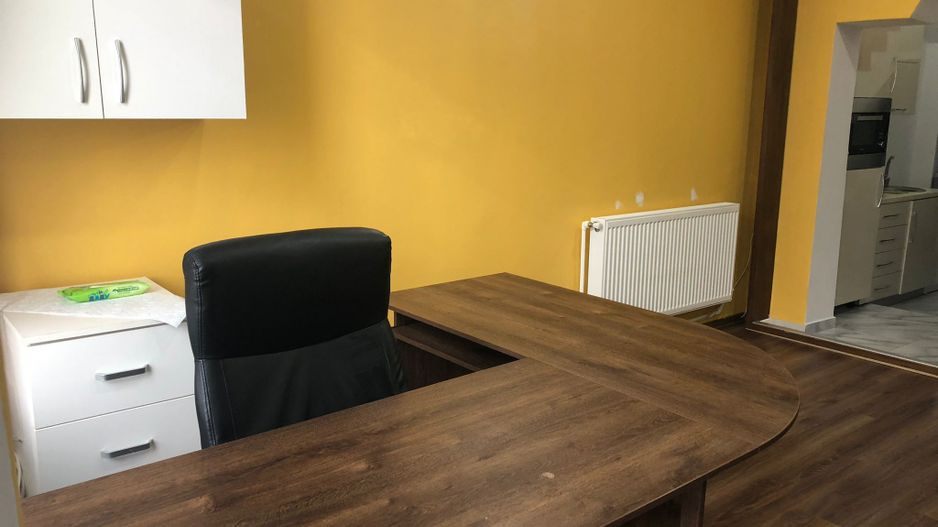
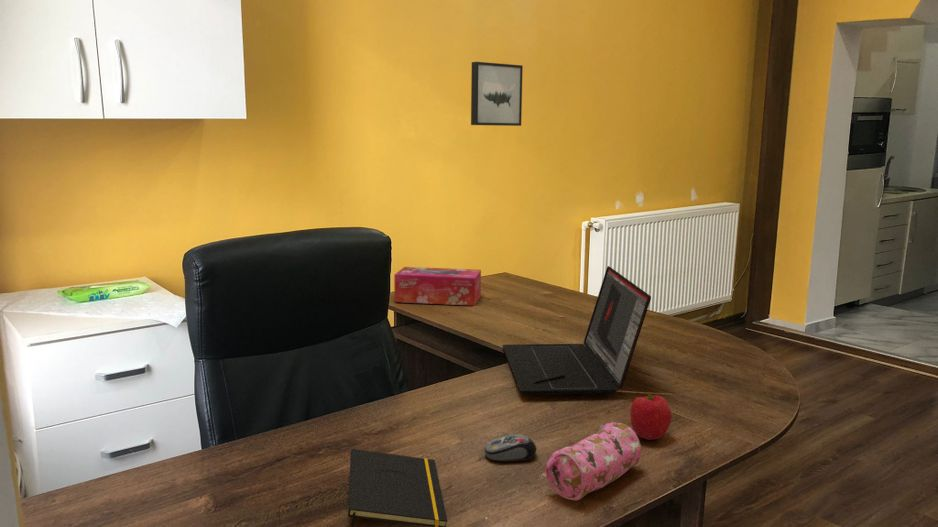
+ tissue box (438, 285)
+ laptop (569, 344)
+ notepad (395, 485)
+ wall art (497, 94)
+ pencil case (594, 459)
+ fruit (650, 415)
+ computer mouse (510, 446)
